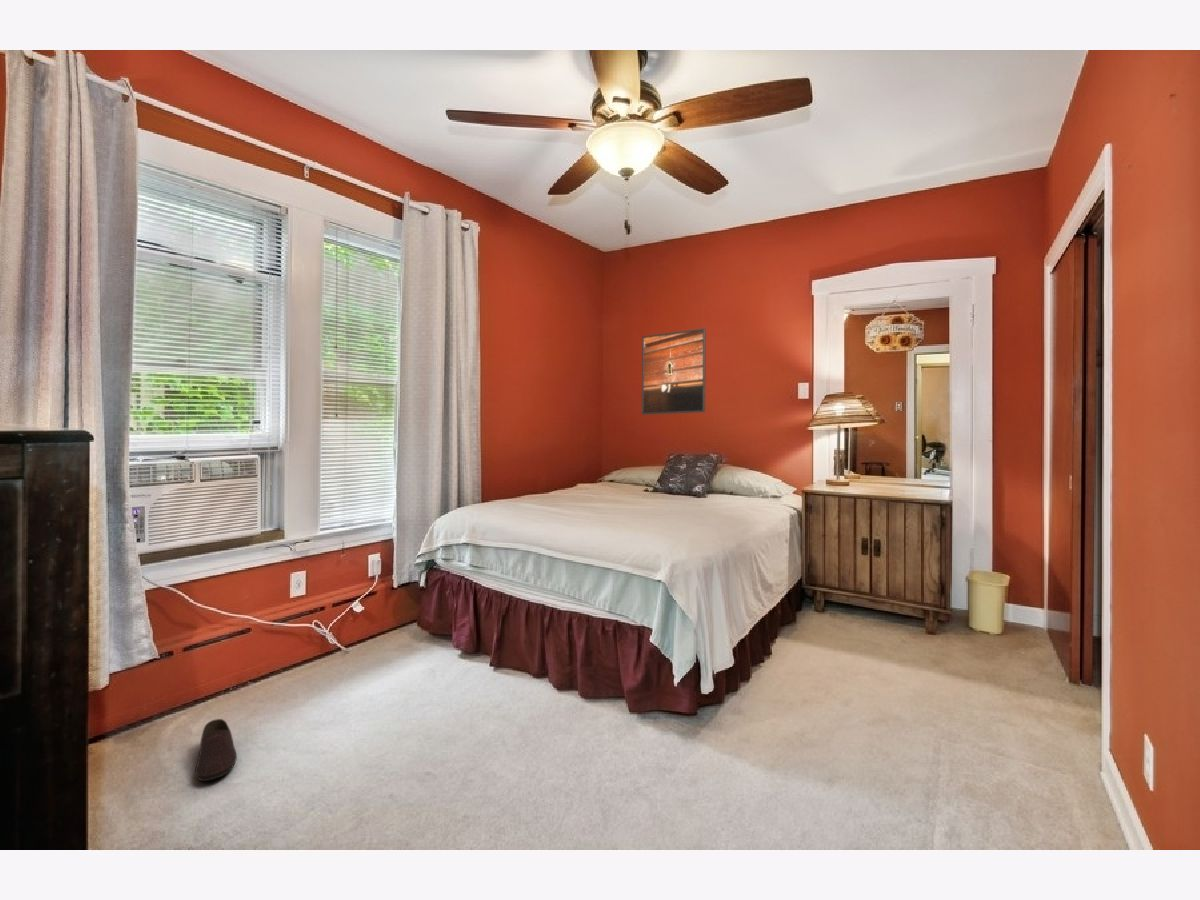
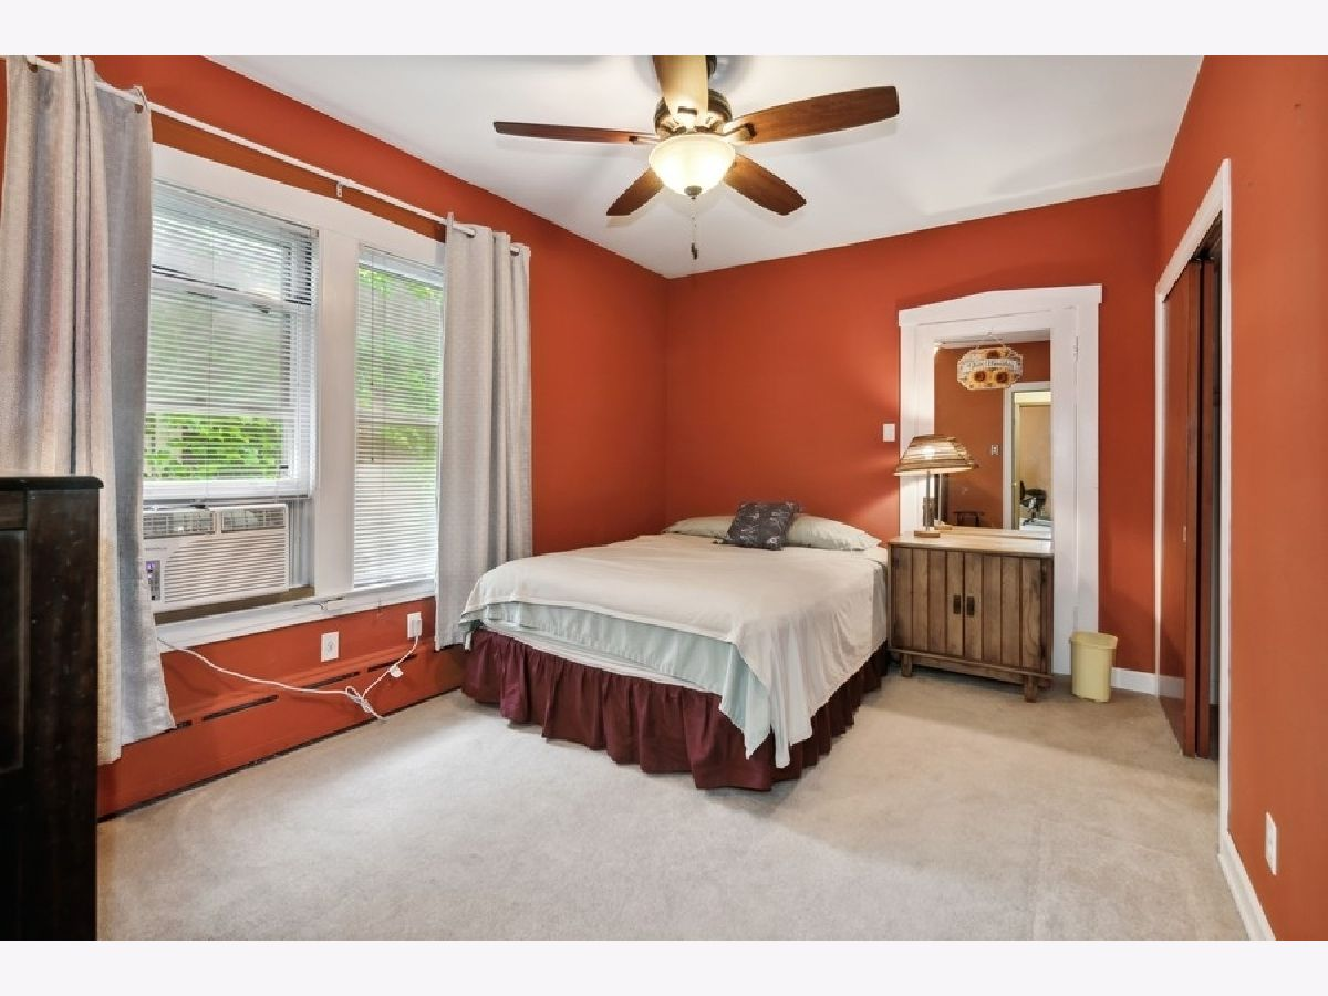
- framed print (672, 372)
- shoe (216, 747)
